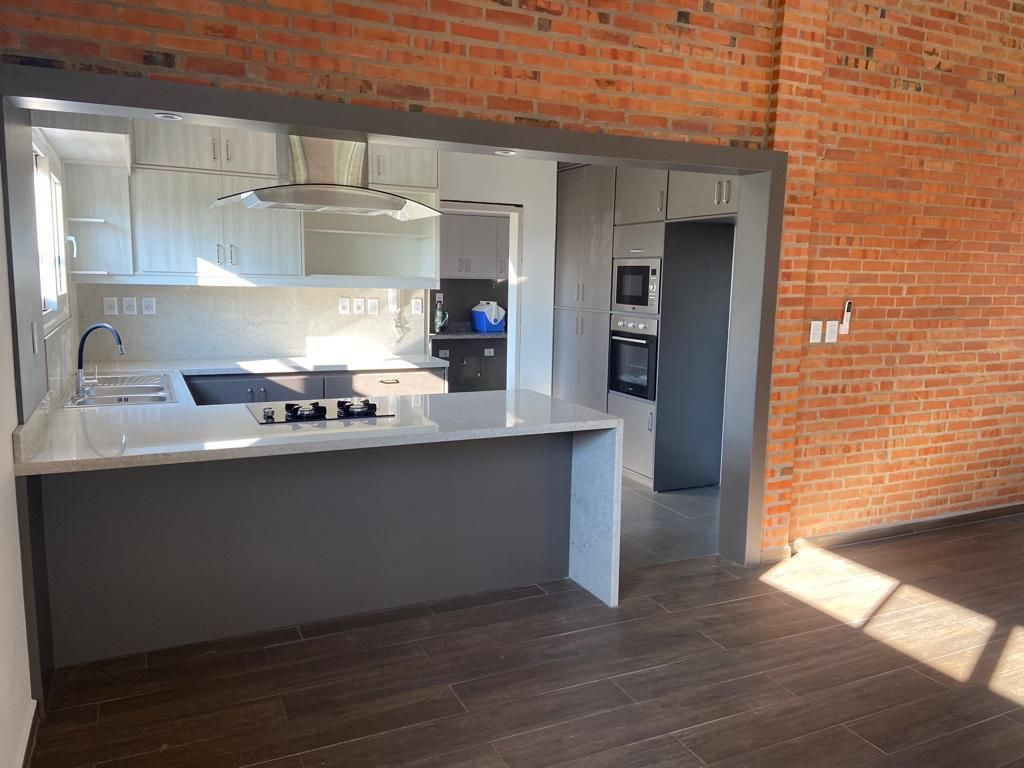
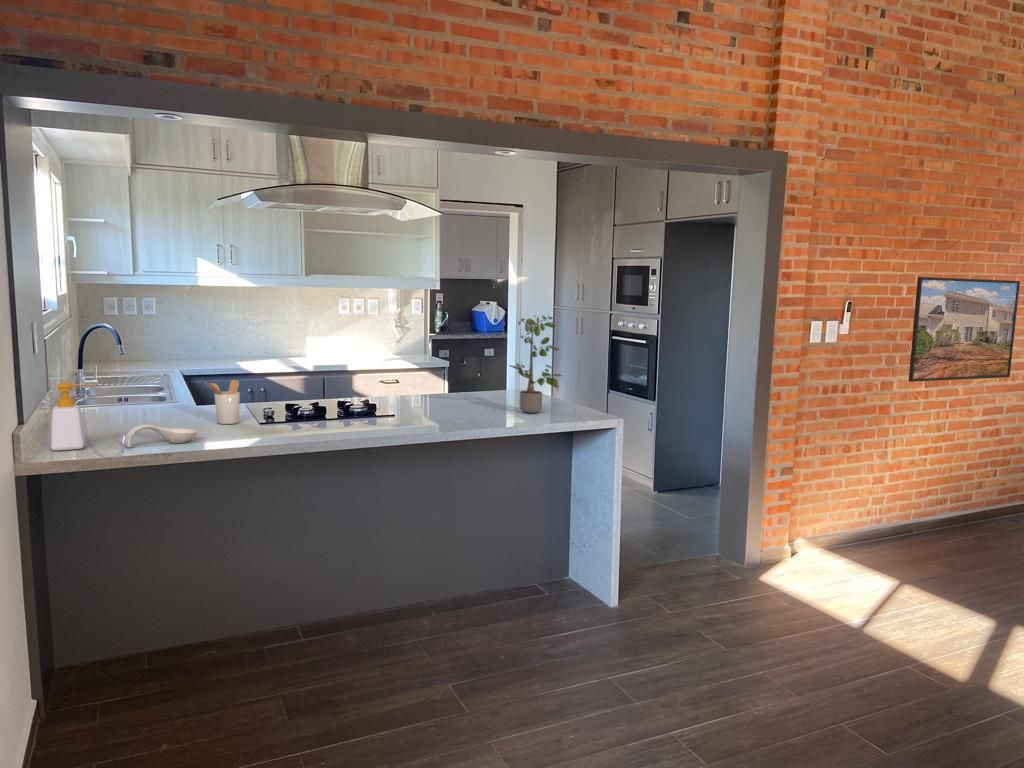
+ spoon rest (162, 433)
+ utensil holder (221, 401)
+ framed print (965, 329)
+ soap bottle (73, 414)
+ potted plant (546, 365)
